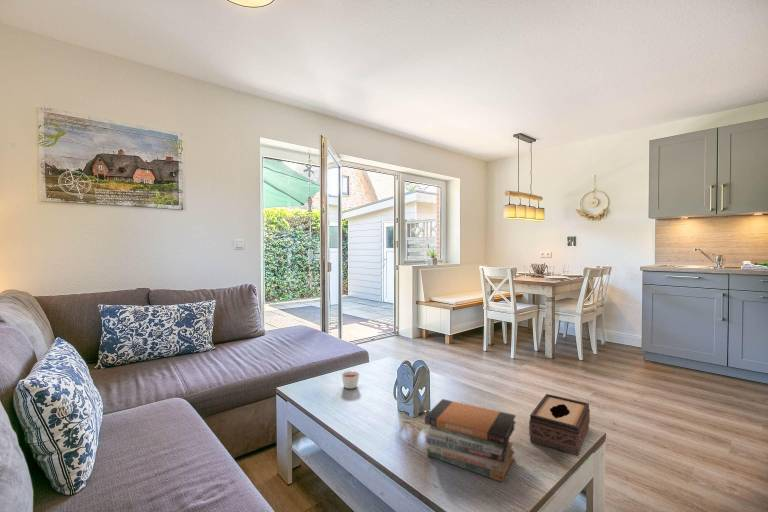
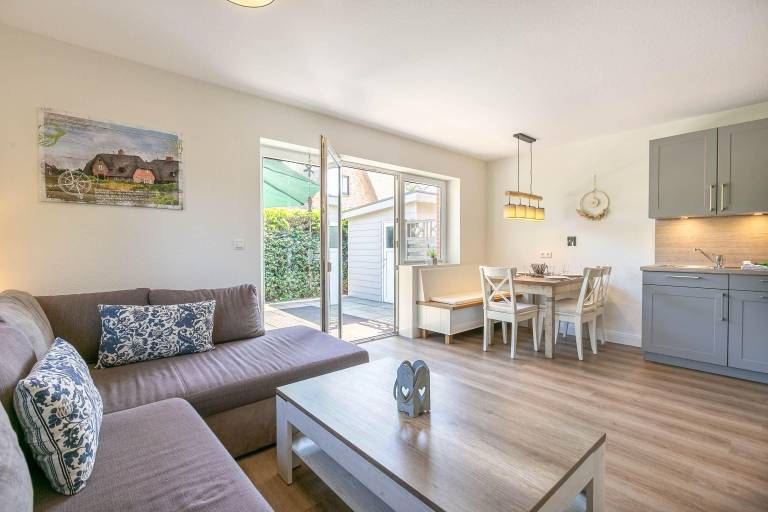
- book stack (469, 435)
- candle (350, 380)
- tissue box (560, 421)
